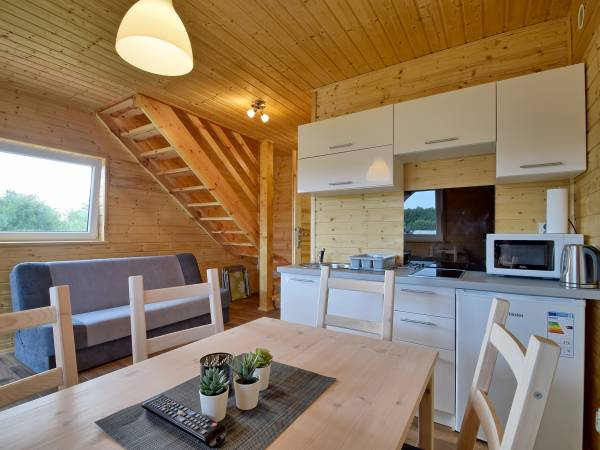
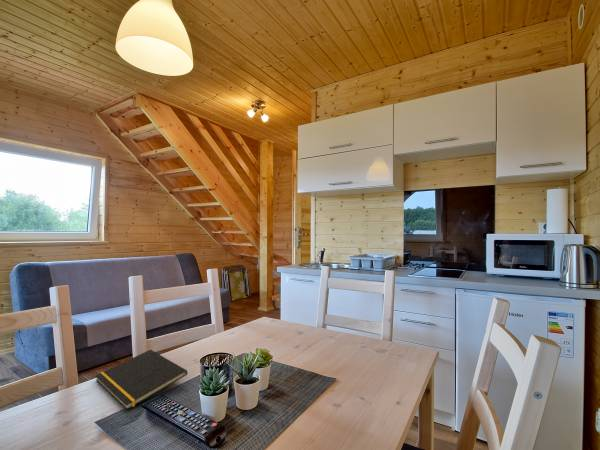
+ notepad (140, 375)
